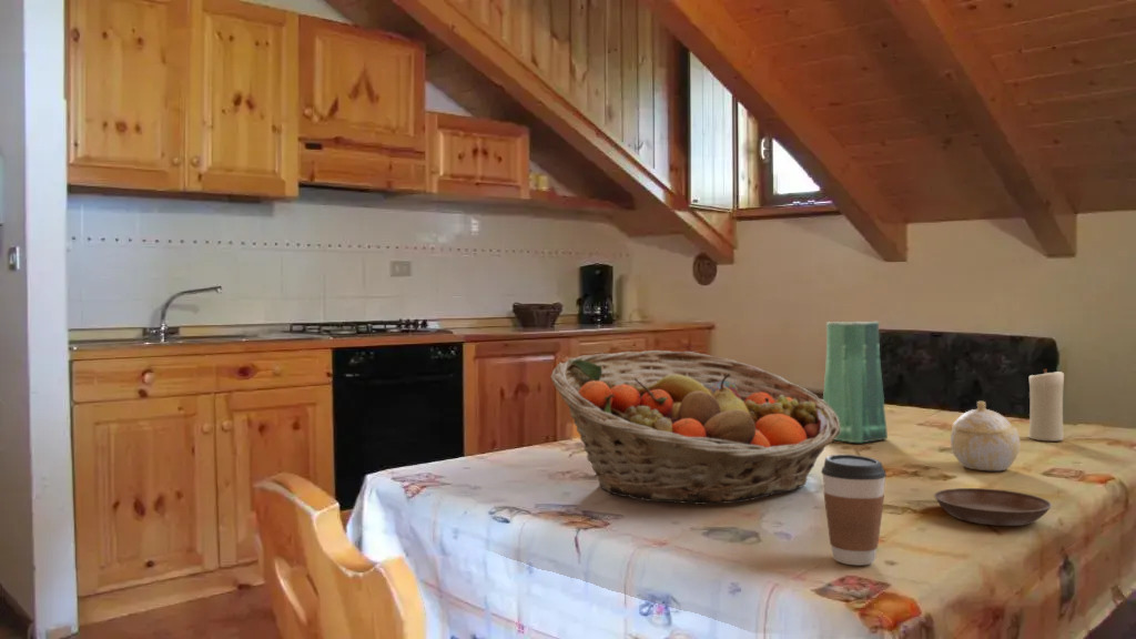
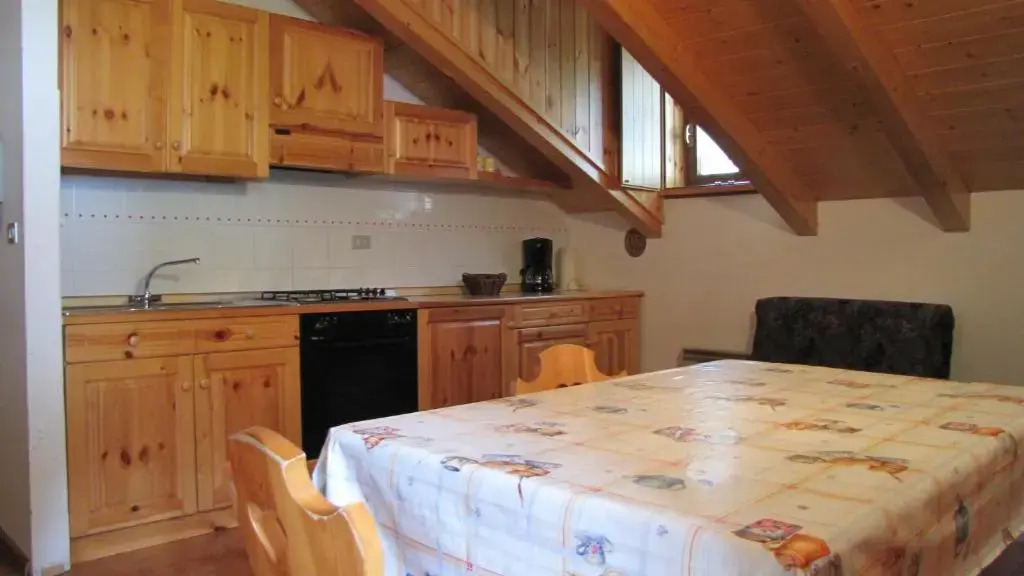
- saucer (991, 507)
- candle (1044, 403)
- sugar bowl (984, 433)
- vase (853, 379)
- fruit basket (696, 418)
- coffee cup (853, 509)
